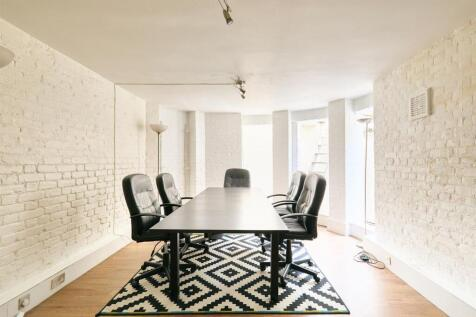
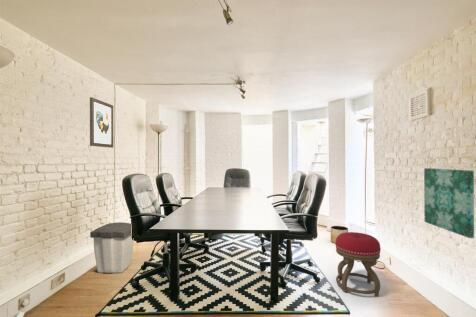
+ wall art (446, 199)
+ planter (339, 234)
+ trash can (114, 247)
+ stool (357, 260)
+ wall art (102, 124)
